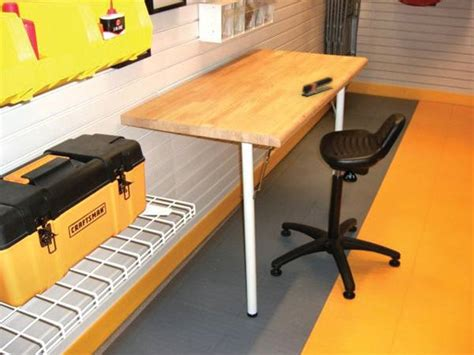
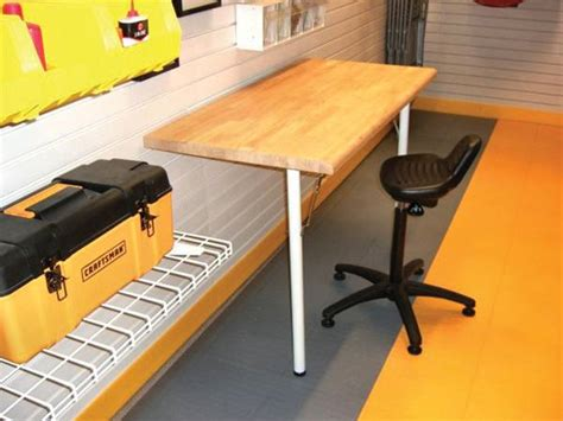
- stapler (317, 86)
